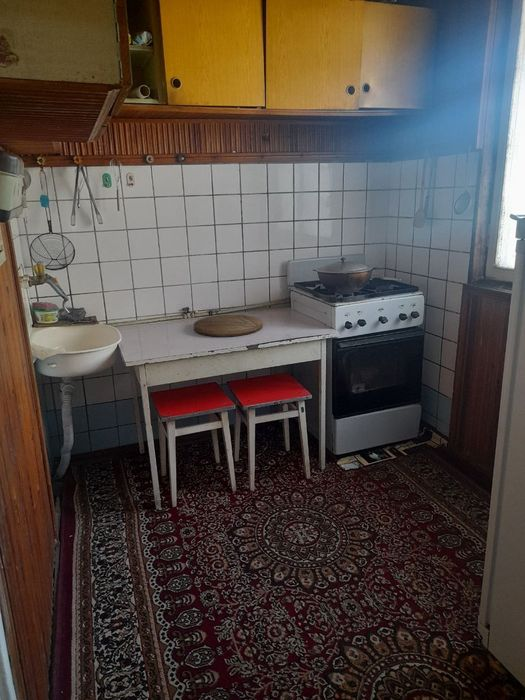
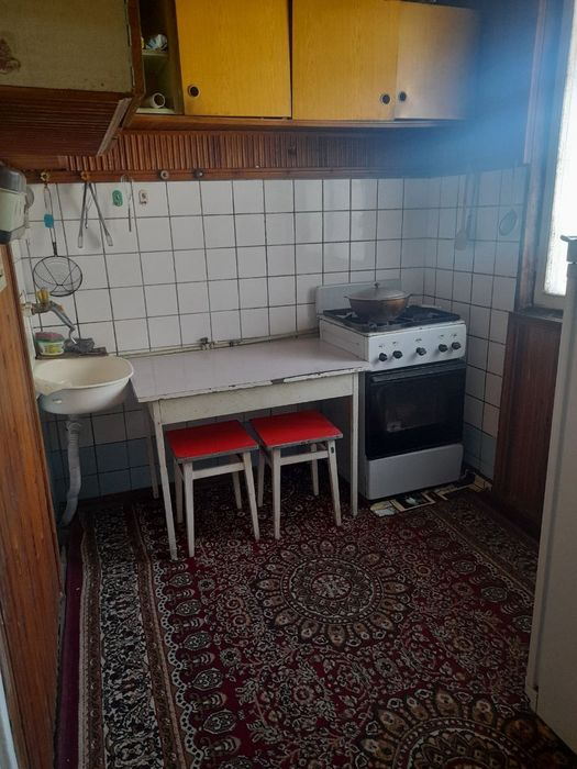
- cutting board (228, 324)
